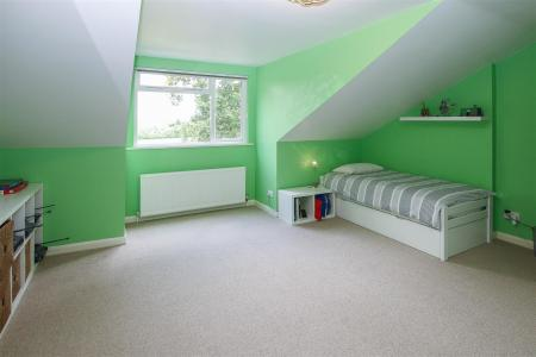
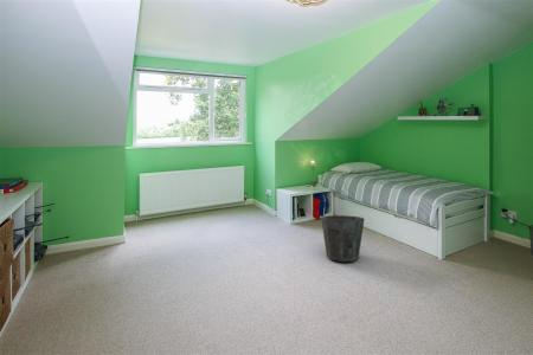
+ waste bin (342, 237)
